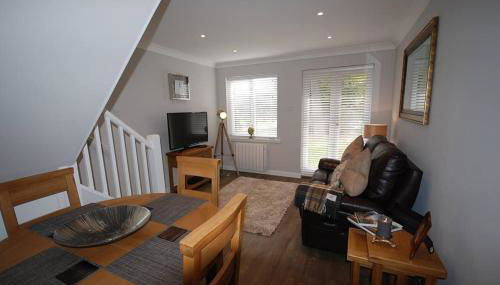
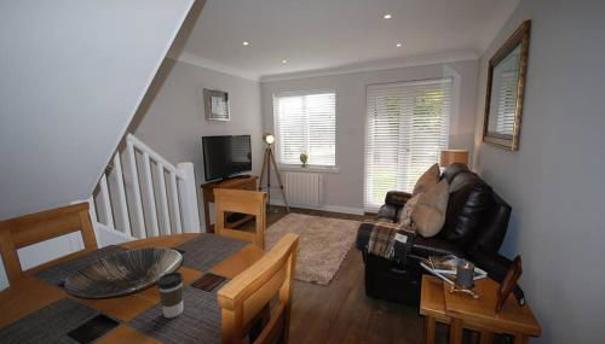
+ coffee cup (172, 295)
